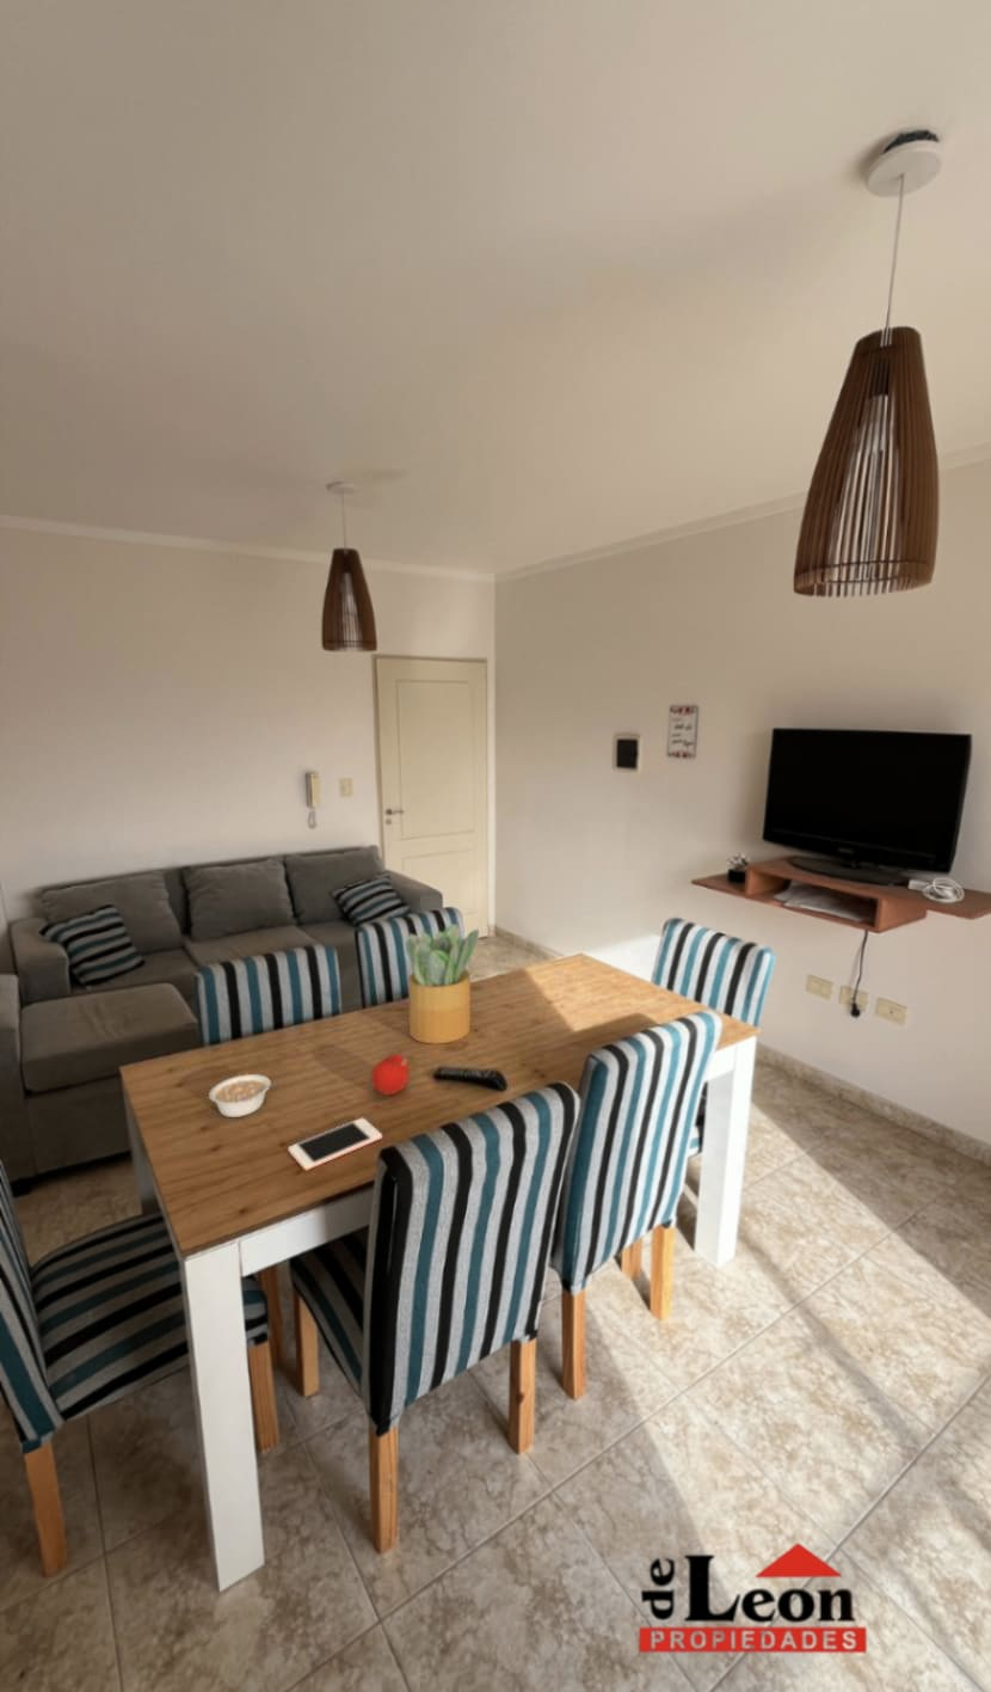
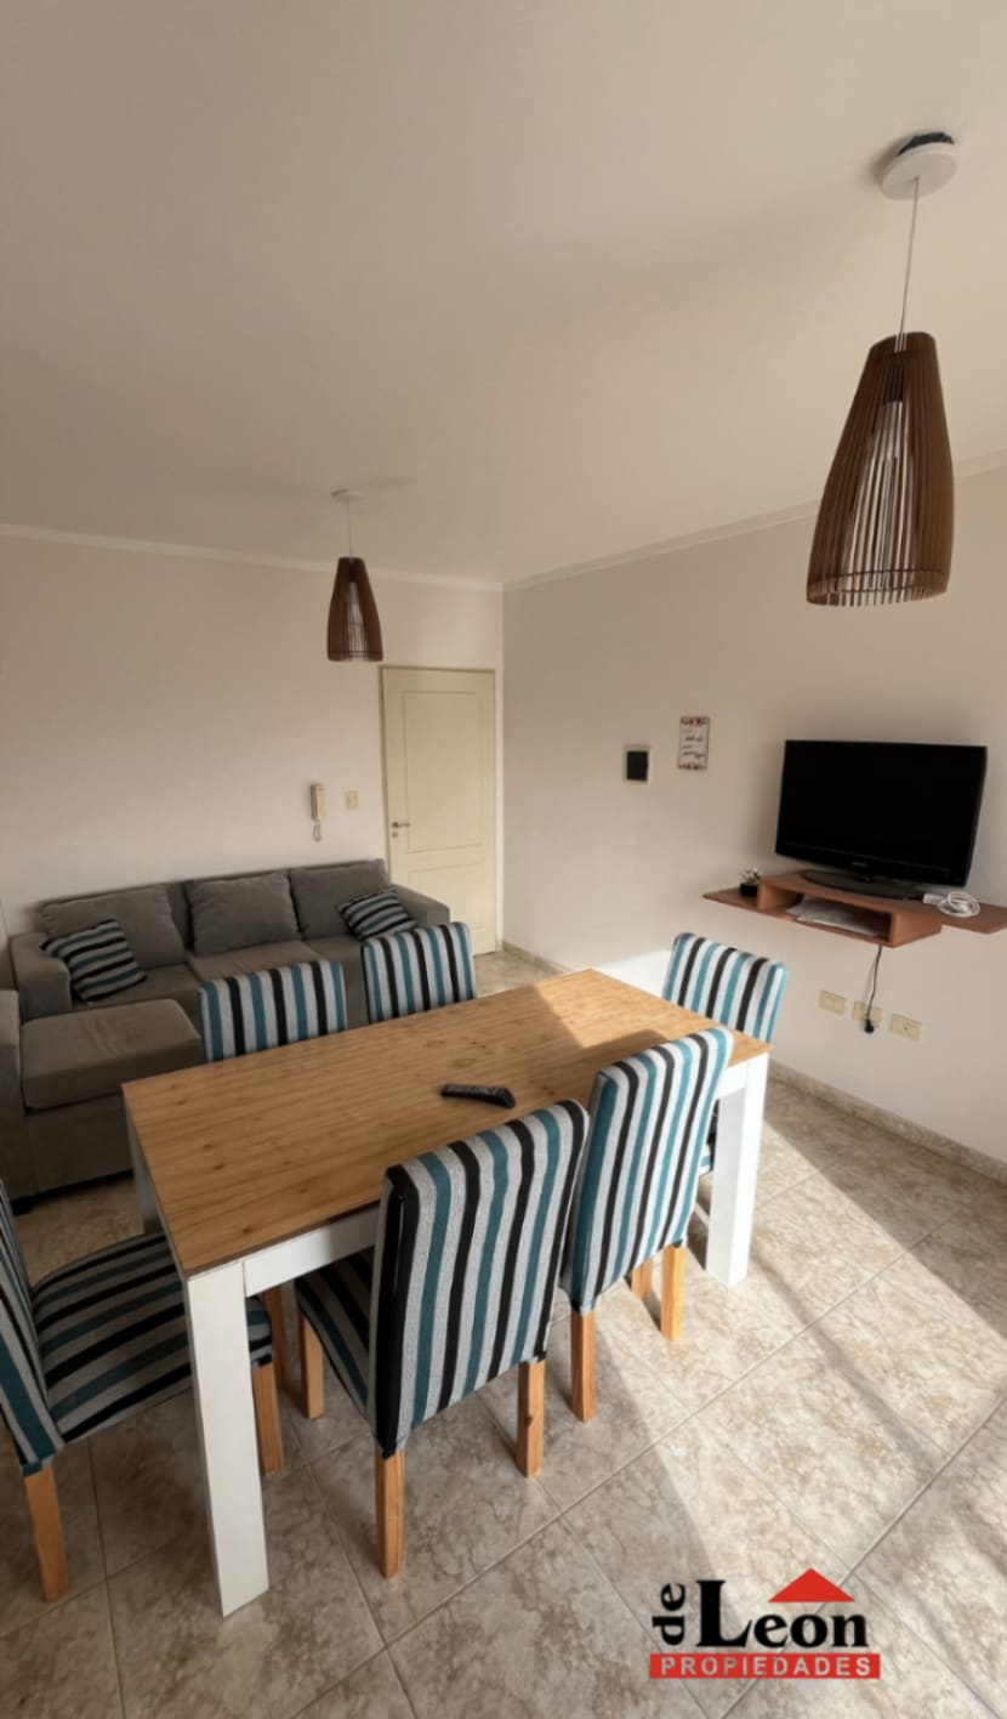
- cell phone (336, 1142)
- legume (242, 1095)
- fruit (390, 1072)
- potted plant (444, 981)
